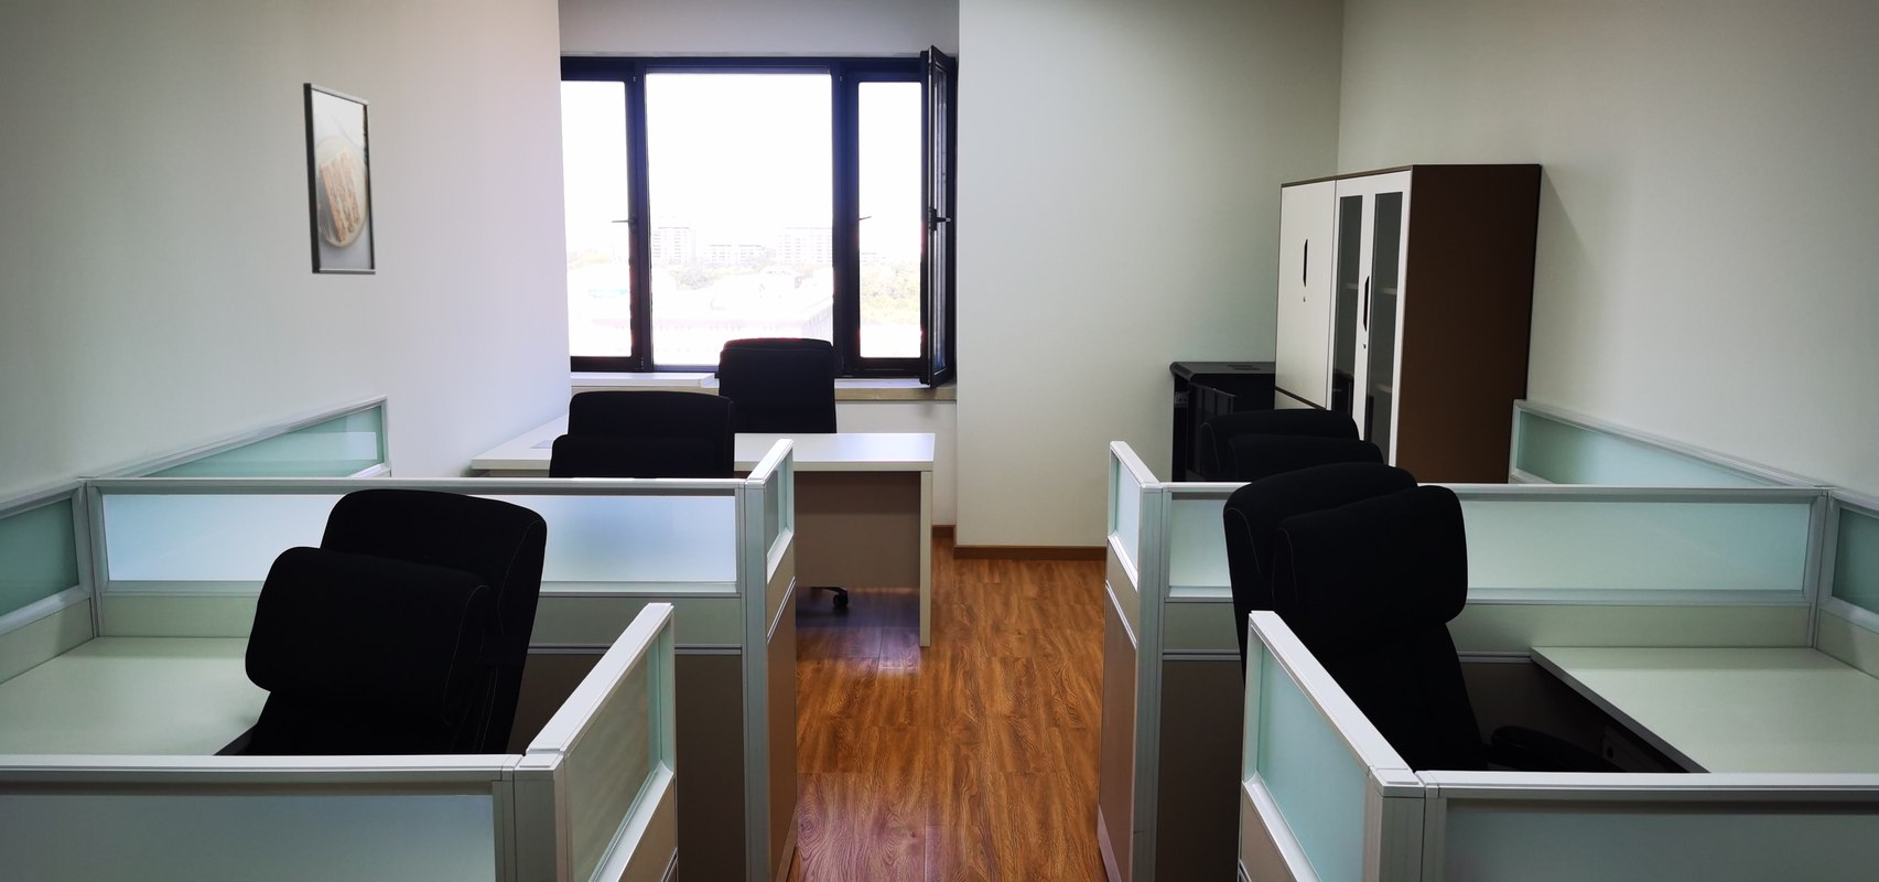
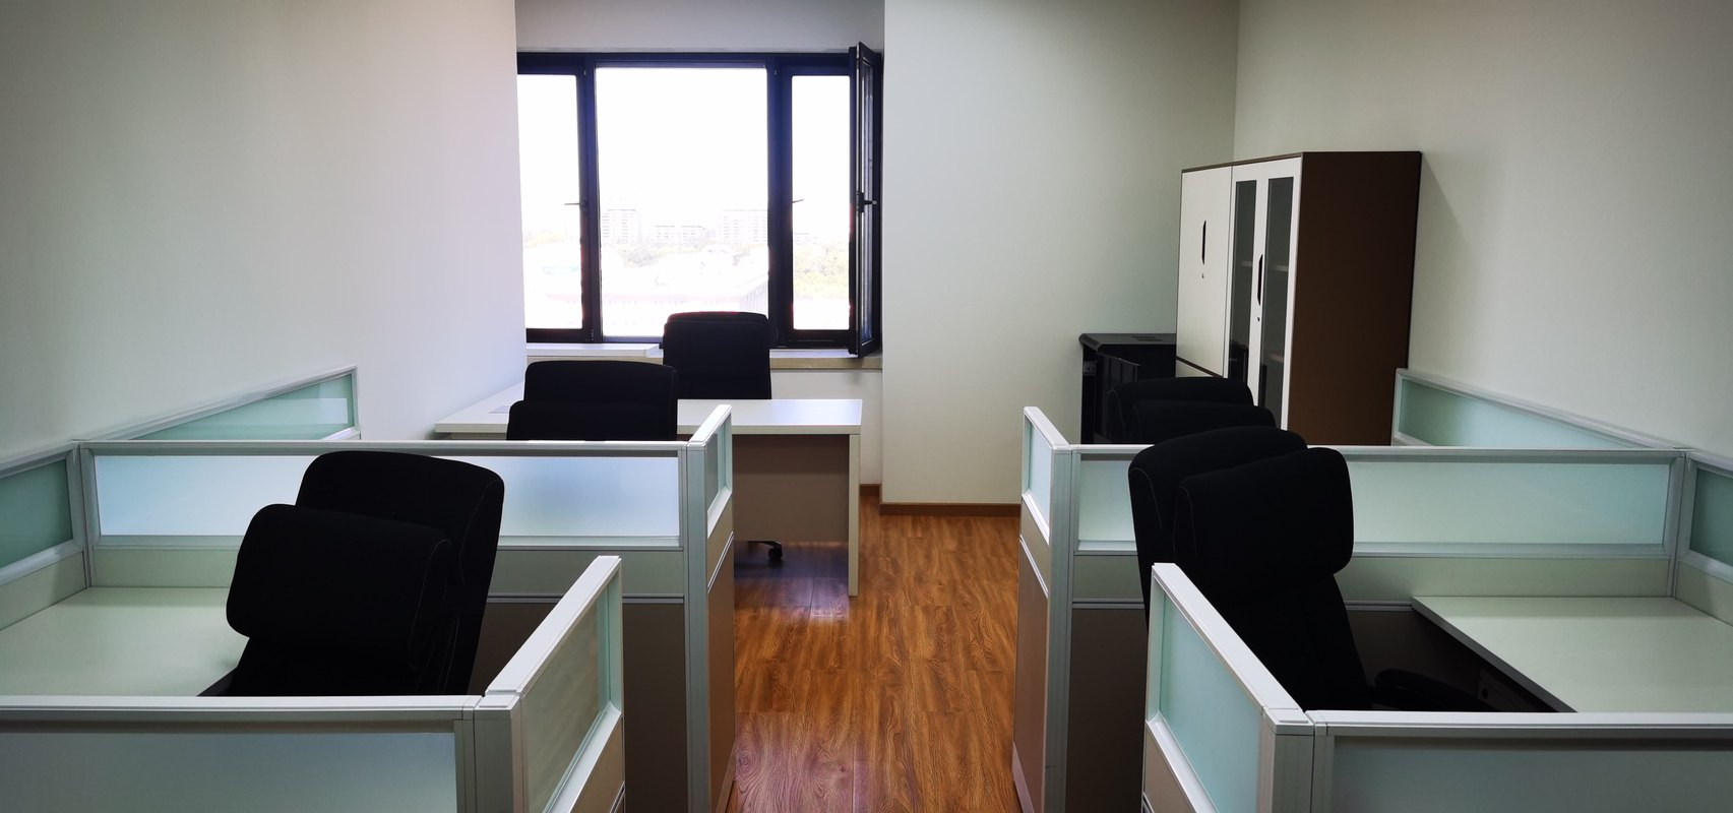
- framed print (340, 183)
